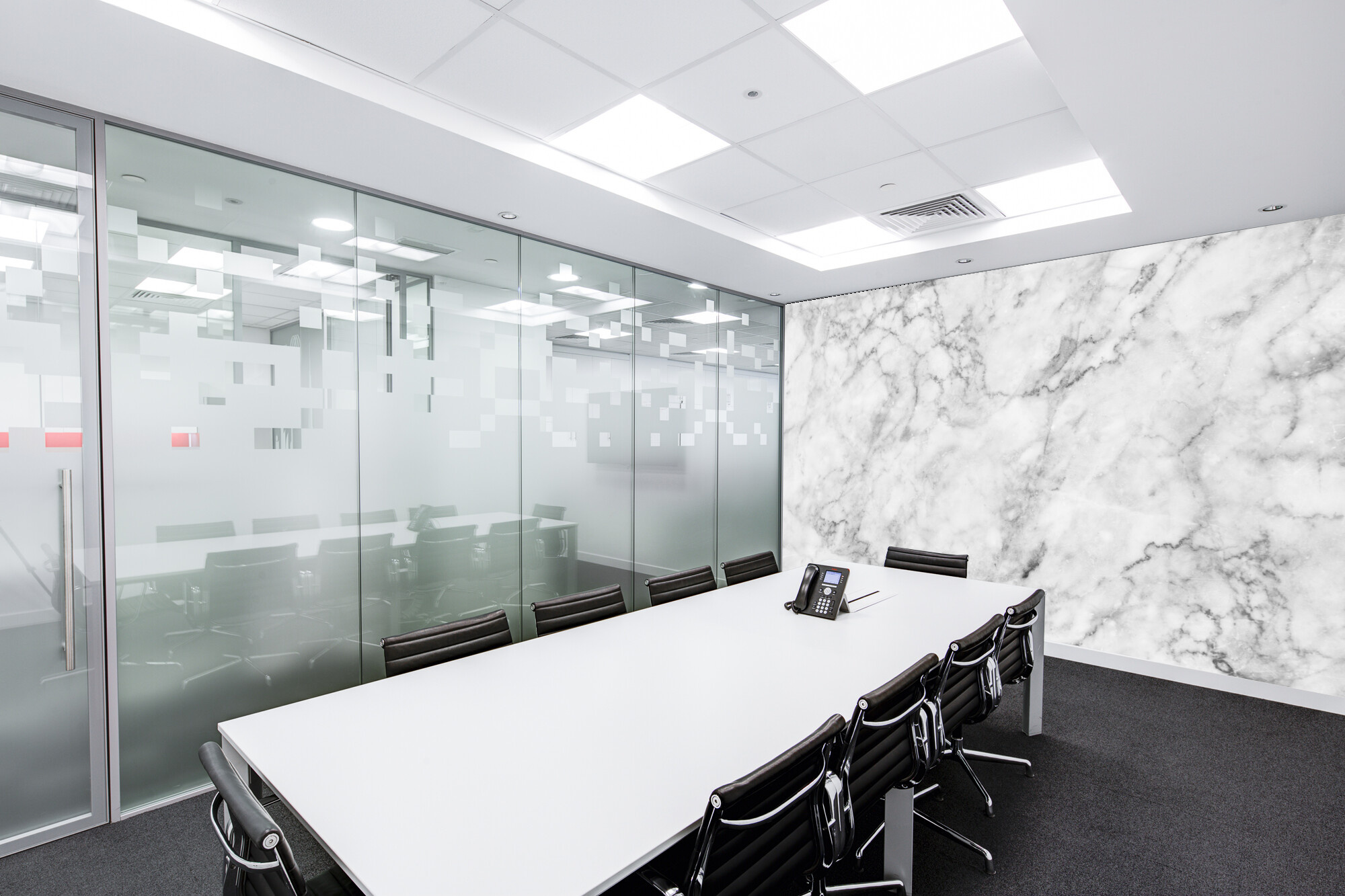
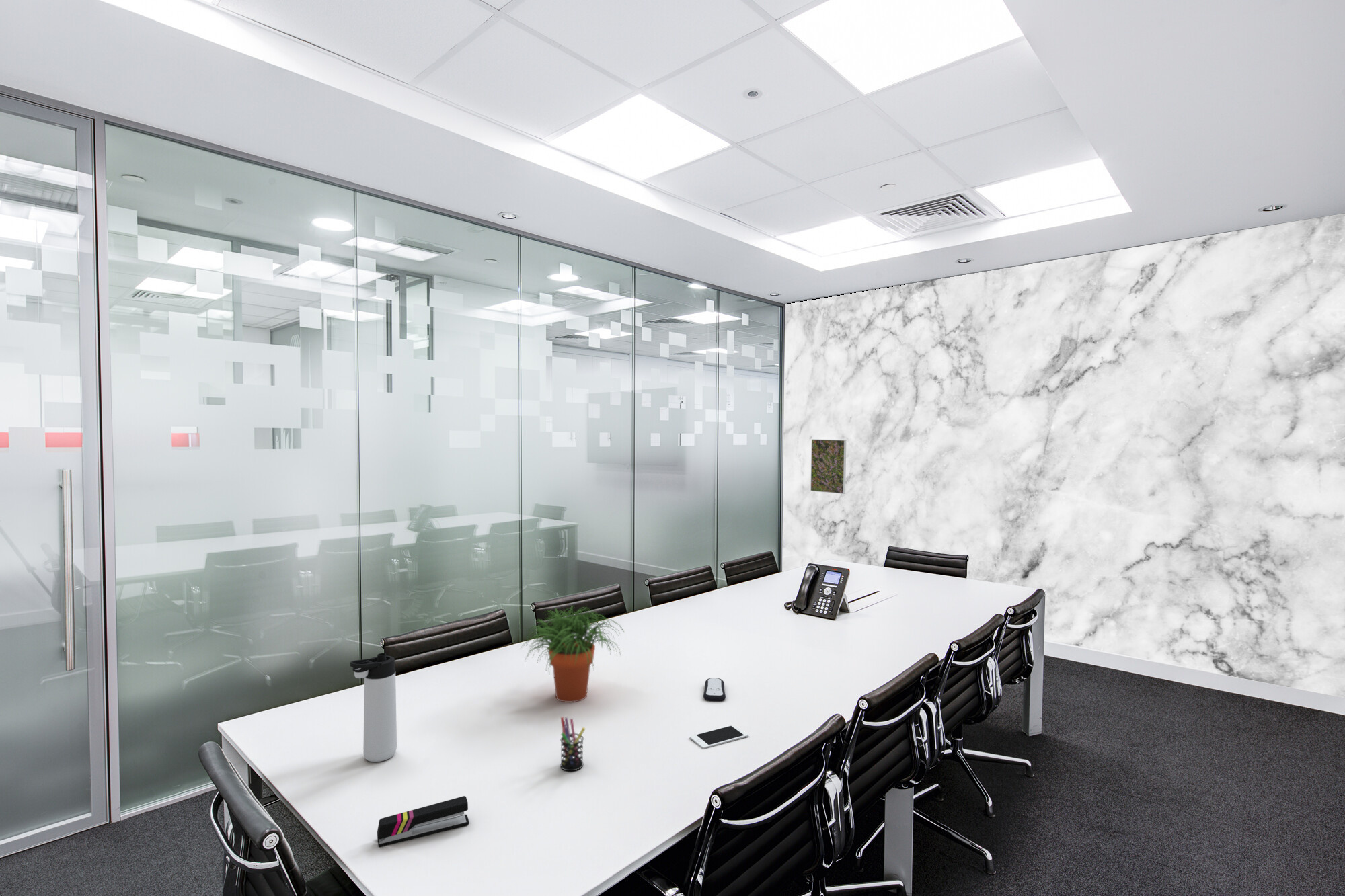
+ cell phone (719, 736)
+ pen holder (569, 743)
+ potted plant (570, 652)
+ thermos bottle (373, 707)
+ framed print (828, 466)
+ remote control (714, 688)
+ stapler (424, 819)
